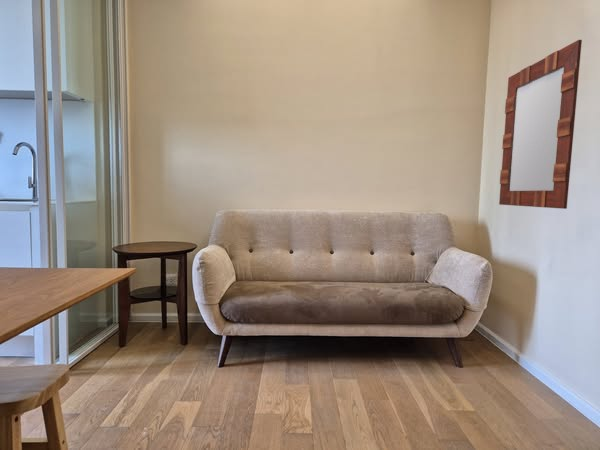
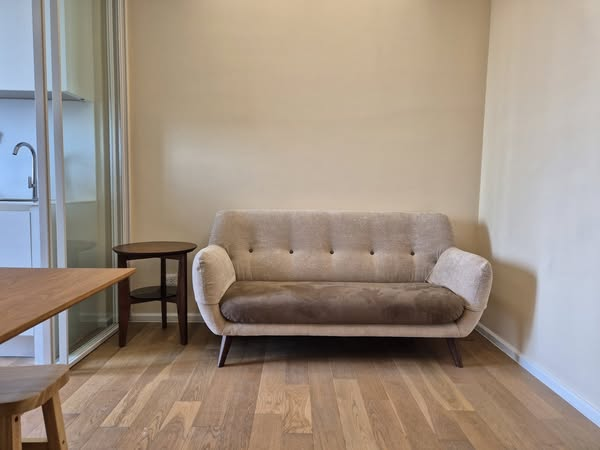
- home mirror (533, 135)
